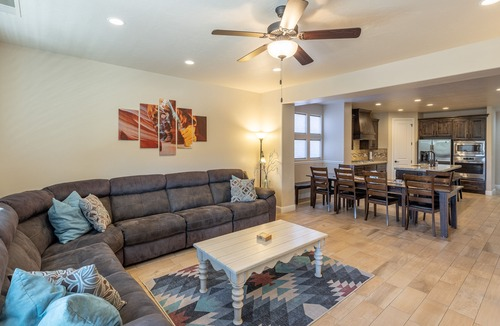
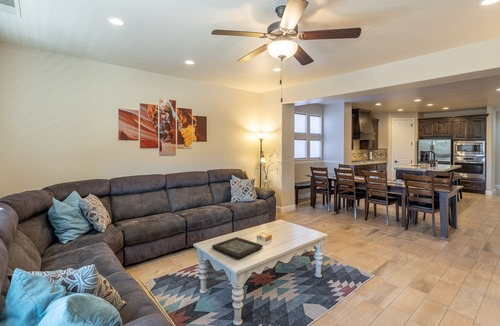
+ decorative tray (237, 246)
